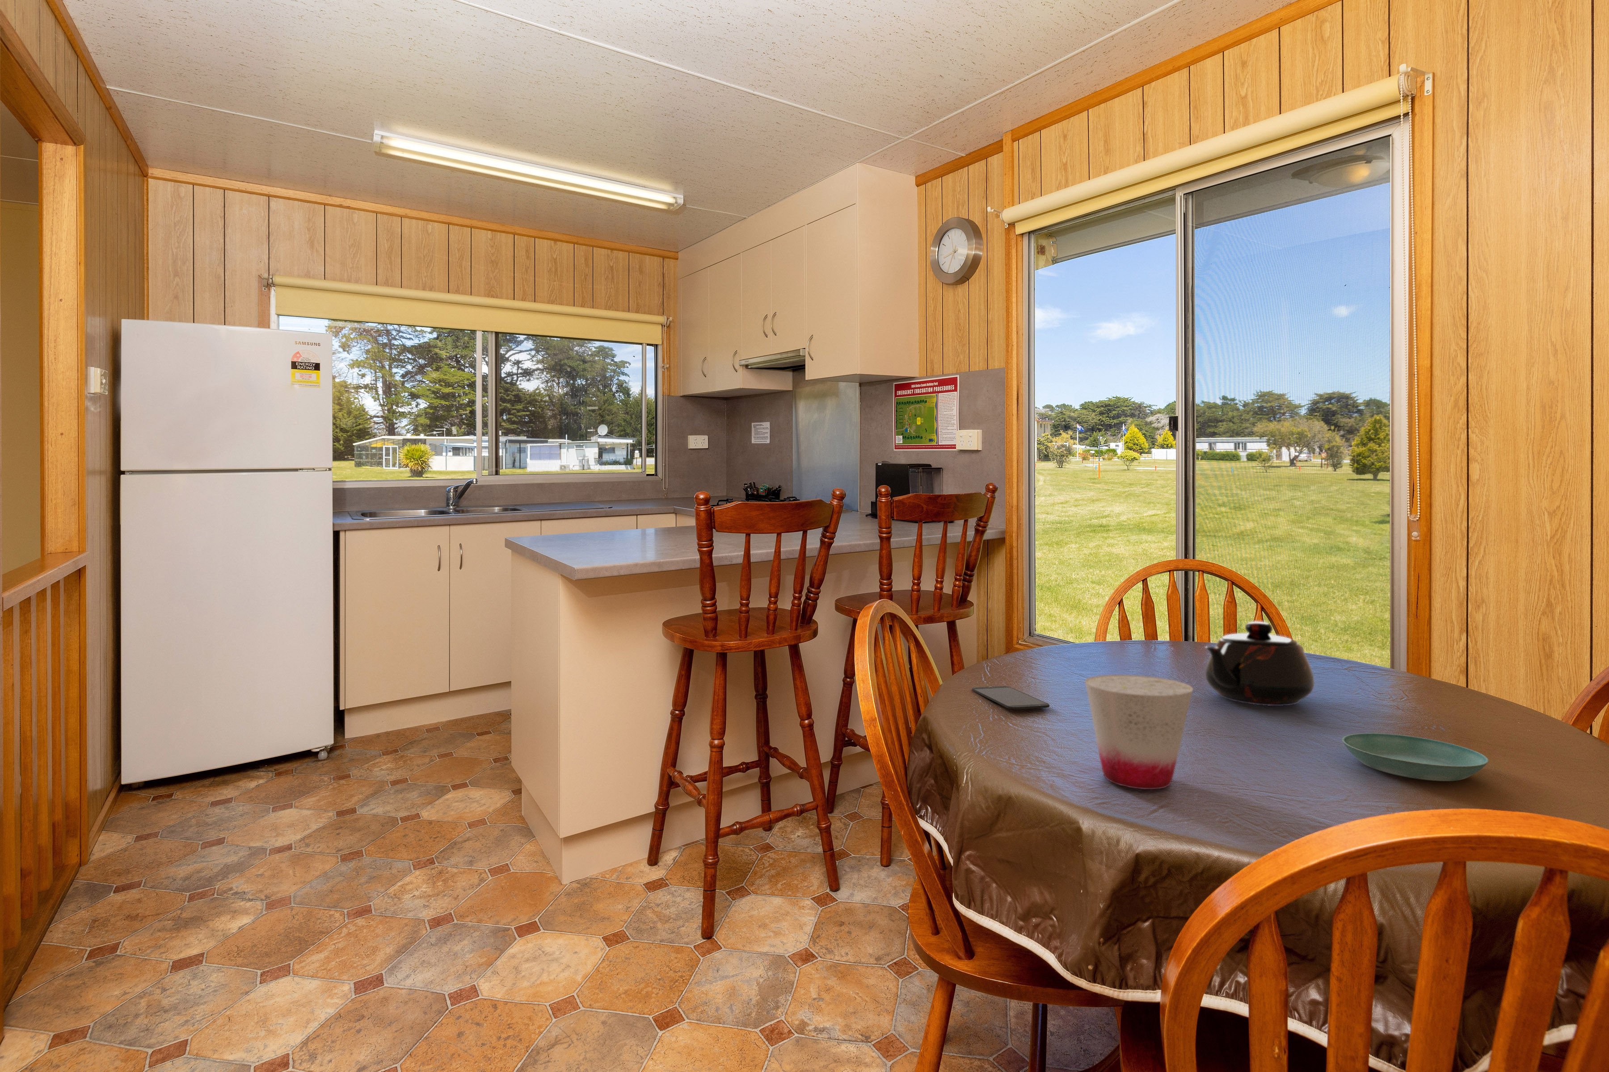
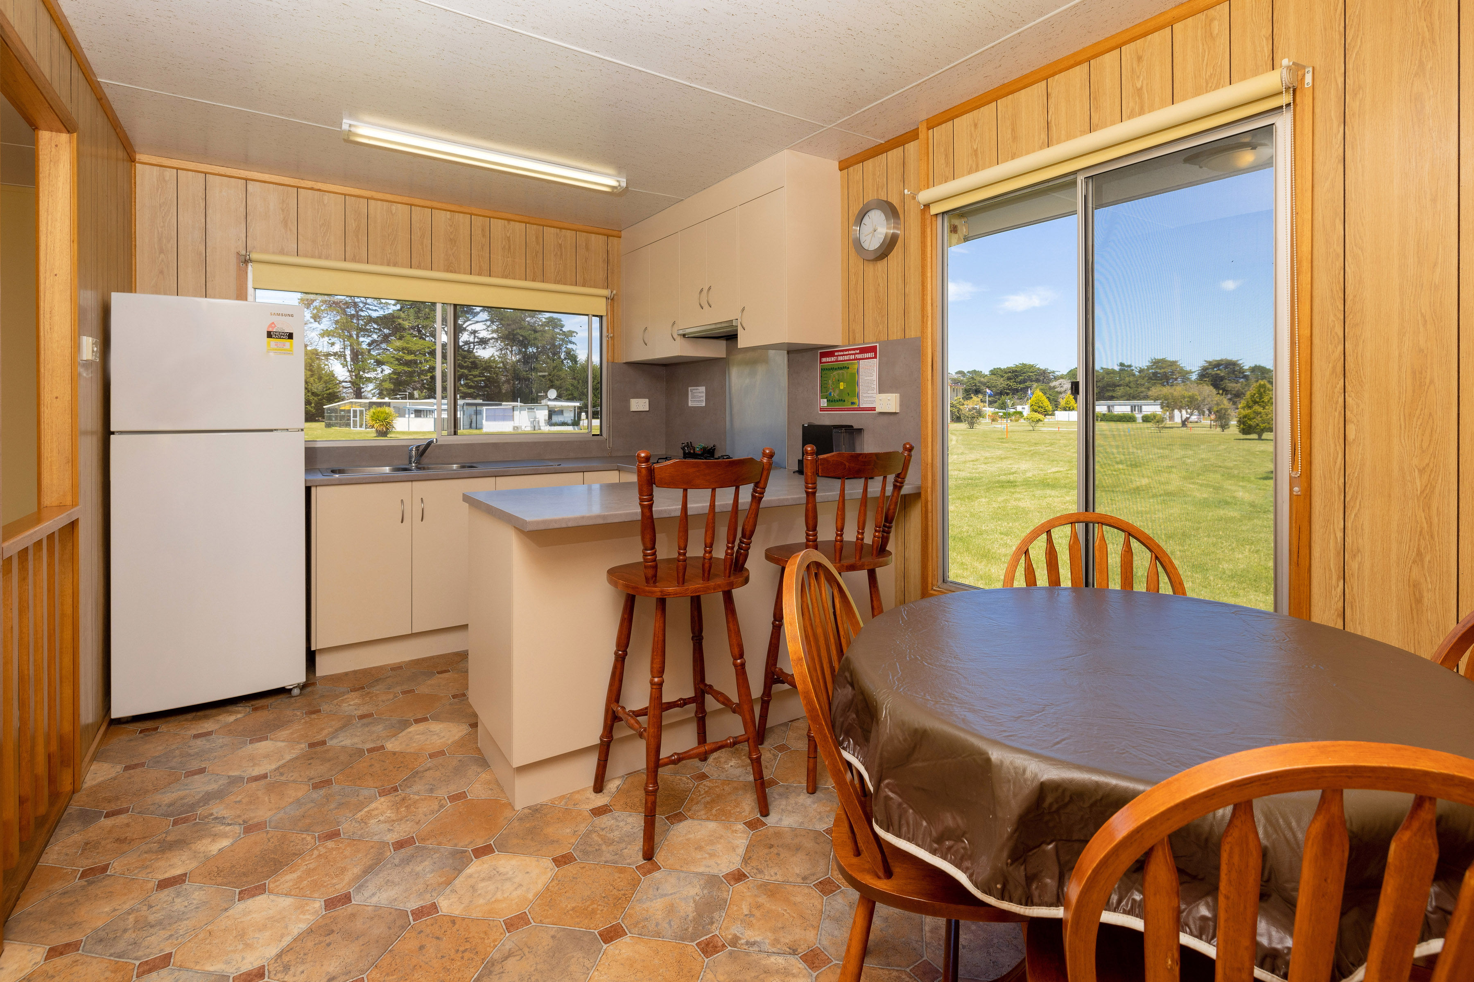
- saucer (1411, 759)
- cup (1137, 732)
- teapot (1255, 660)
- smartphone (1009, 696)
